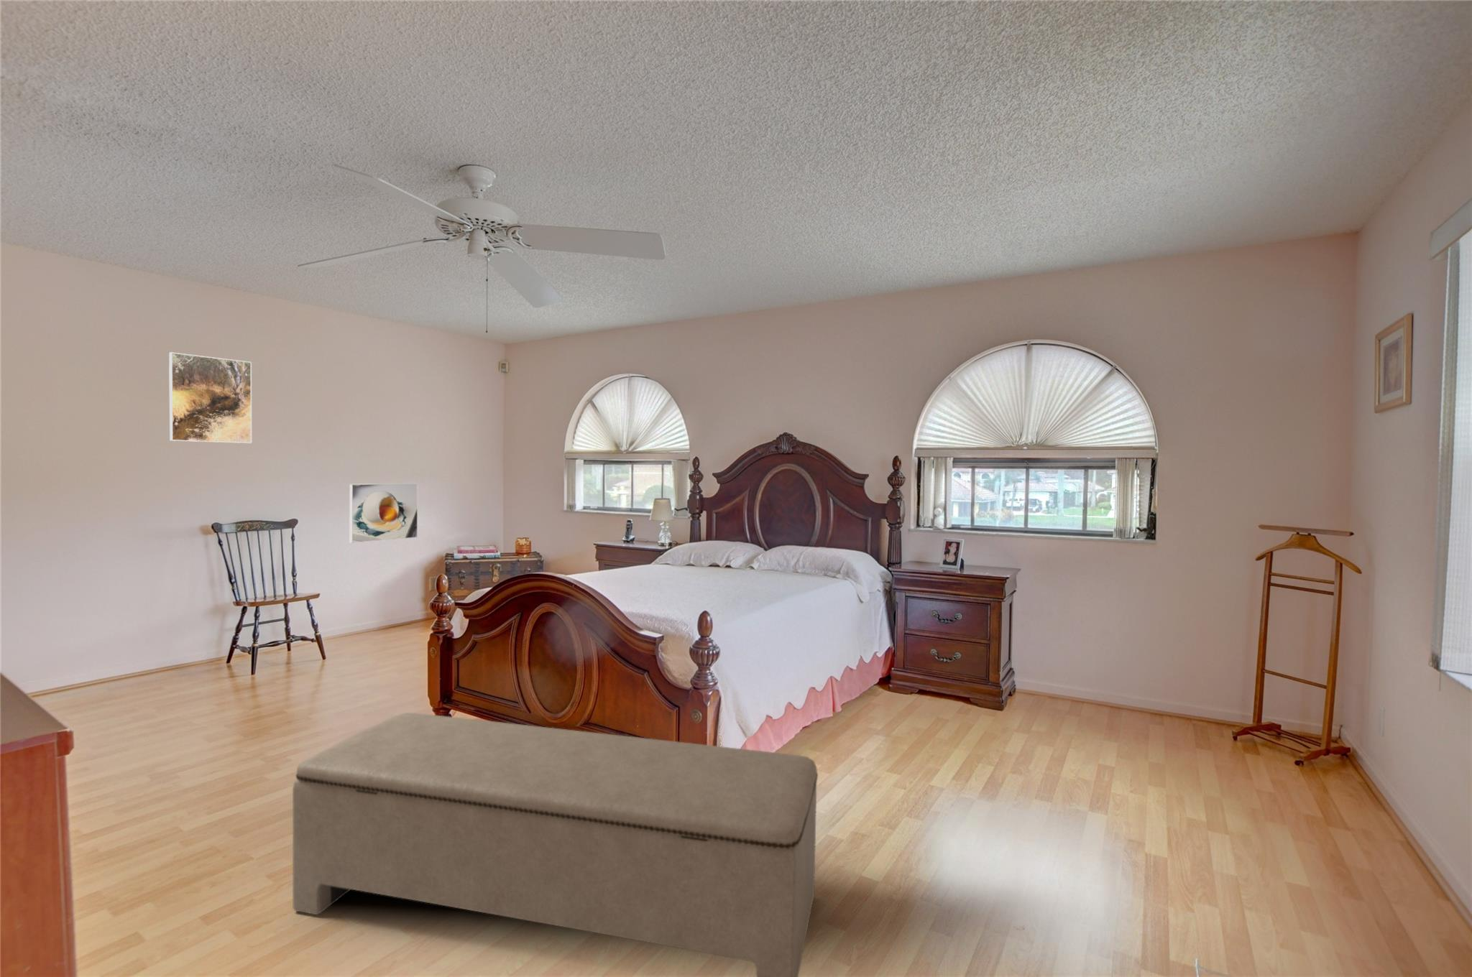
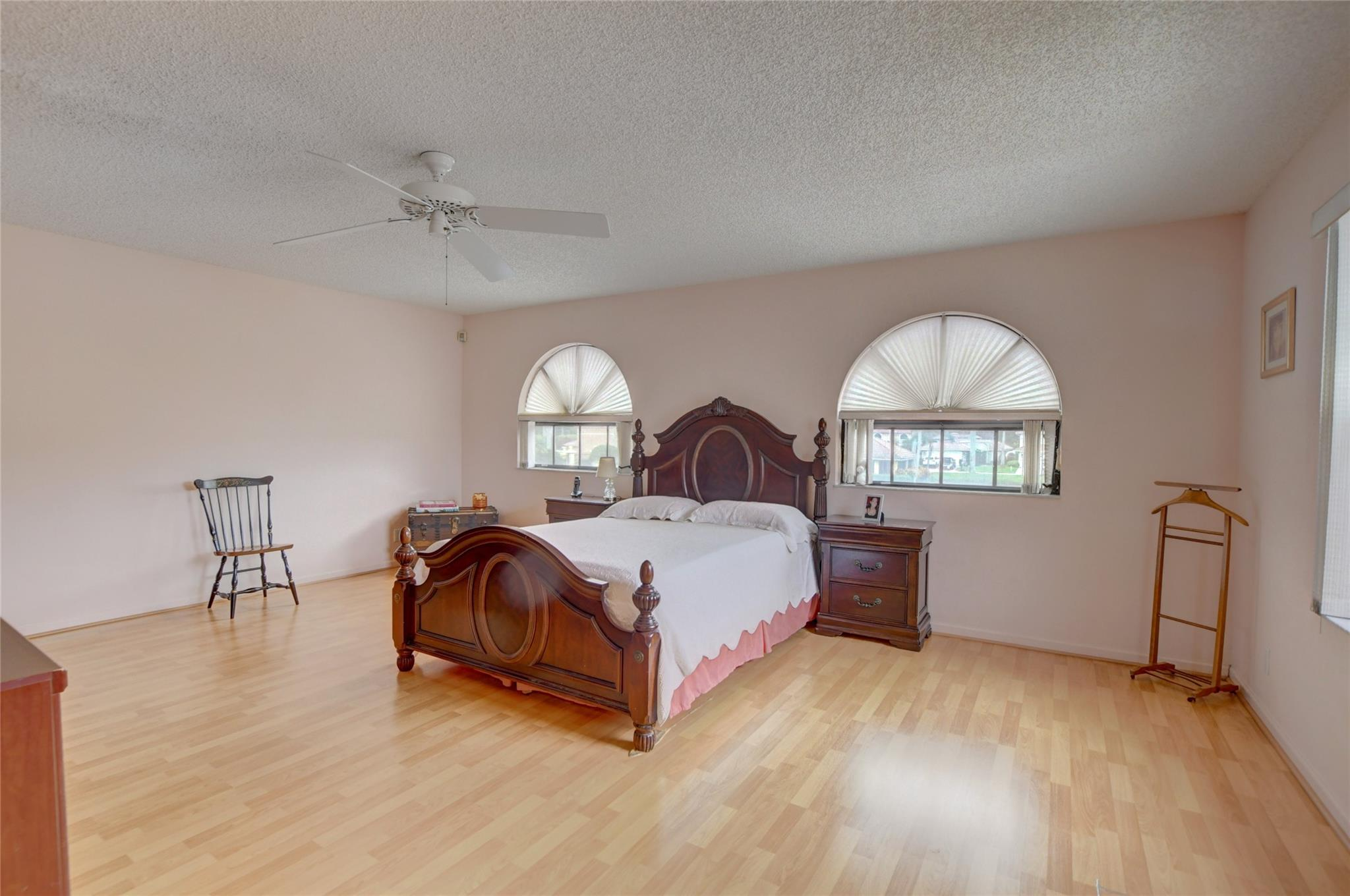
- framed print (212, 399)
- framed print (385, 511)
- bench (560, 830)
